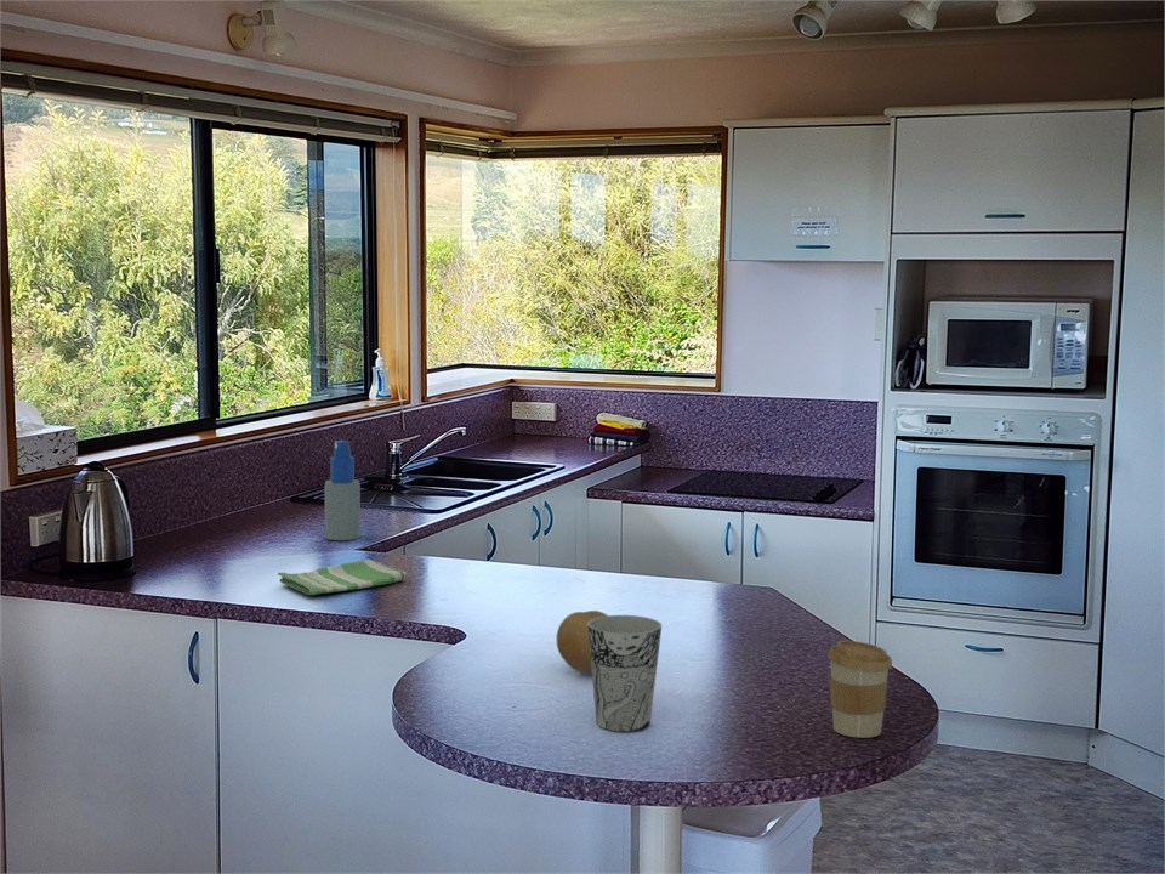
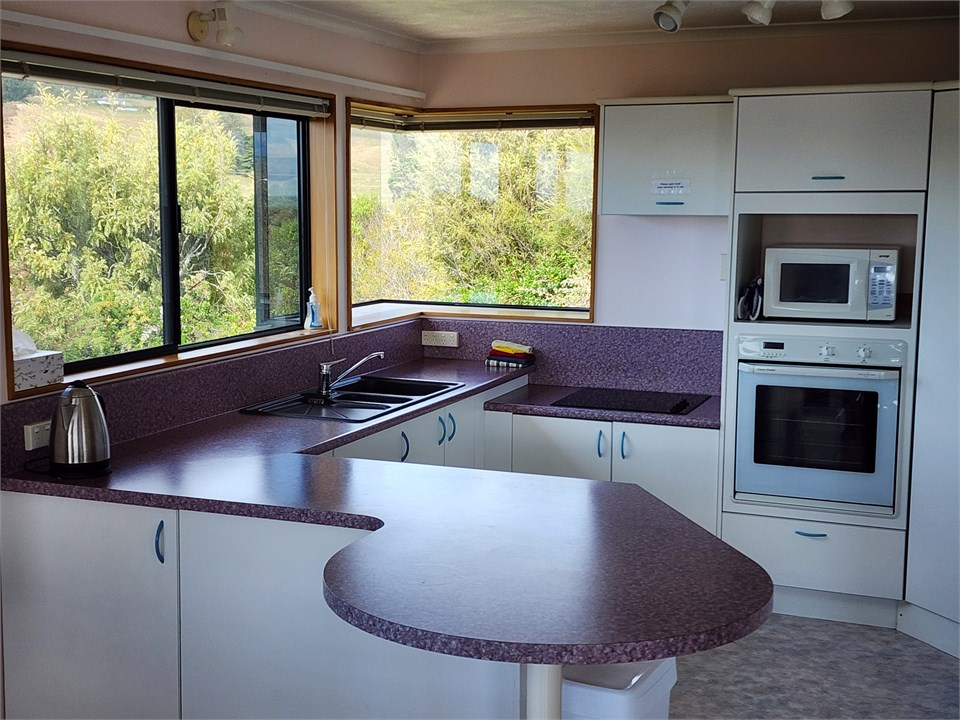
- coffee cup (858, 687)
- fruit (589, 642)
- spray bottle (342, 488)
- dish towel (342, 577)
- cup (624, 672)
